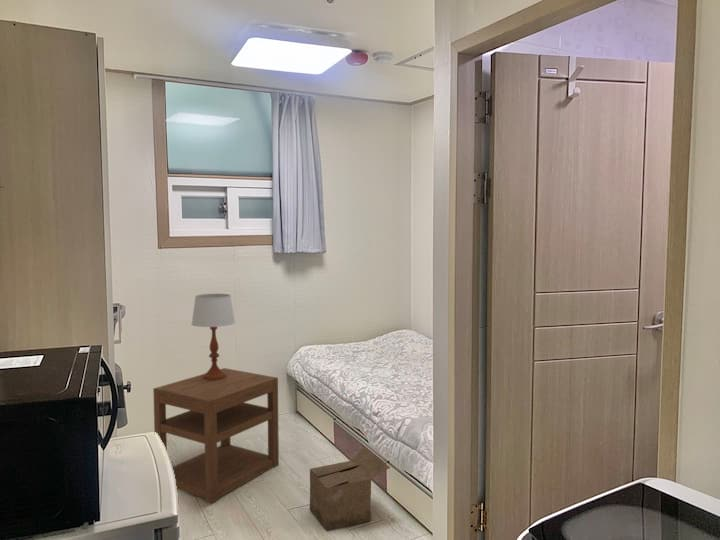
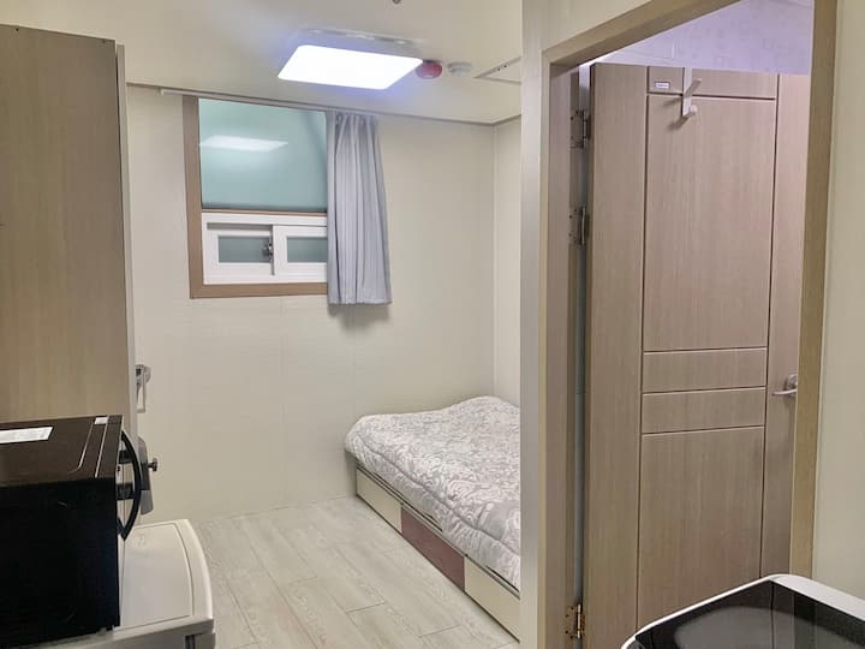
- table lamp (213, 336)
- cardboard box (349, 486)
- nightstand (218, 428)
